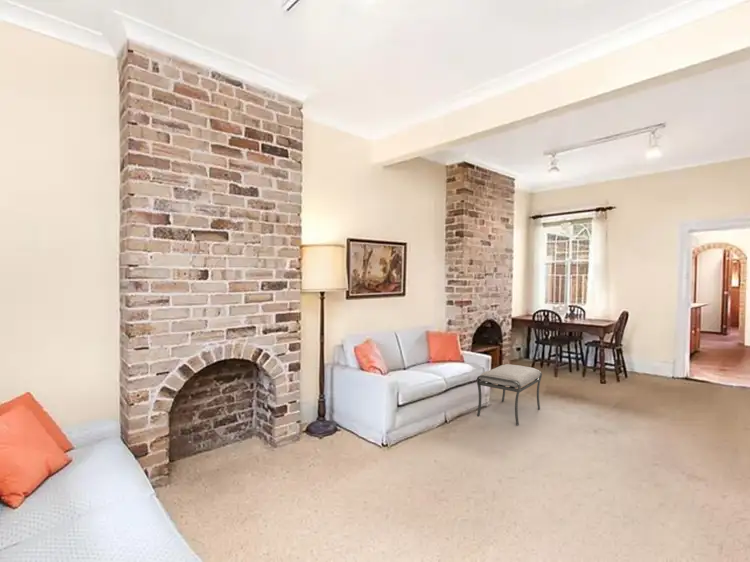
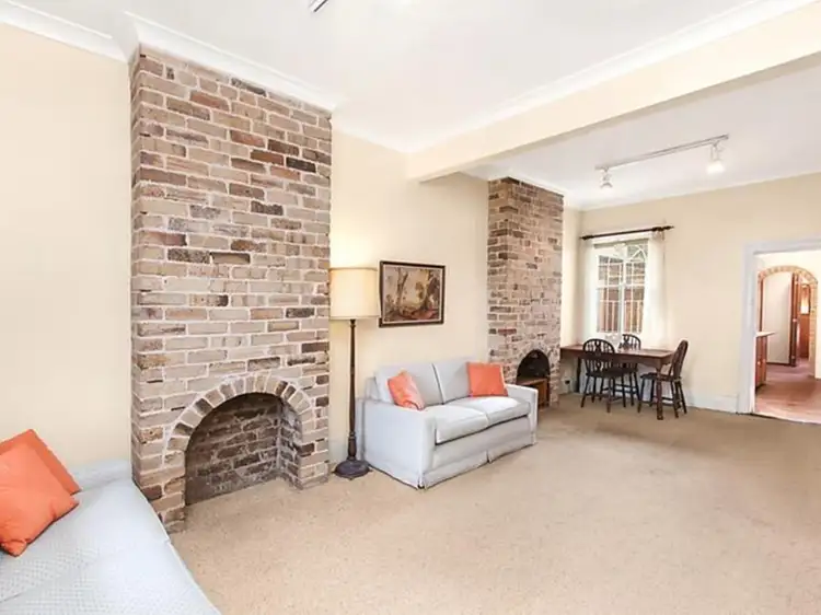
- ottoman (509, 390)
